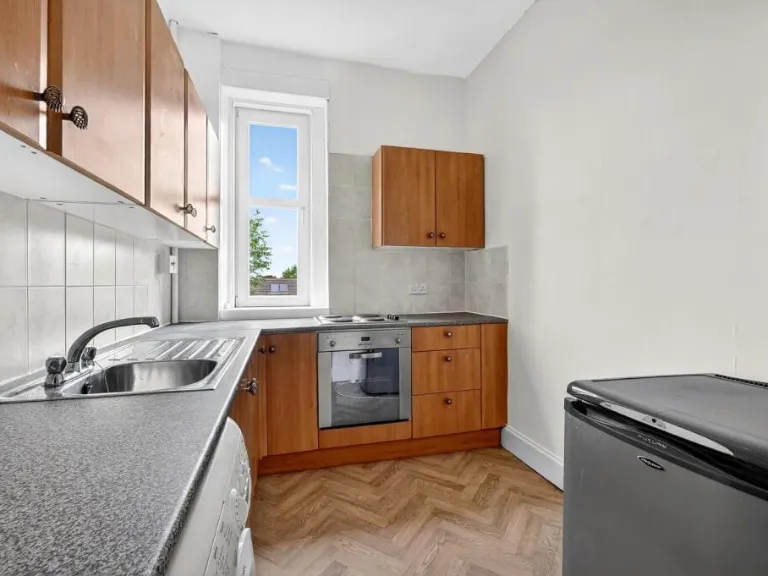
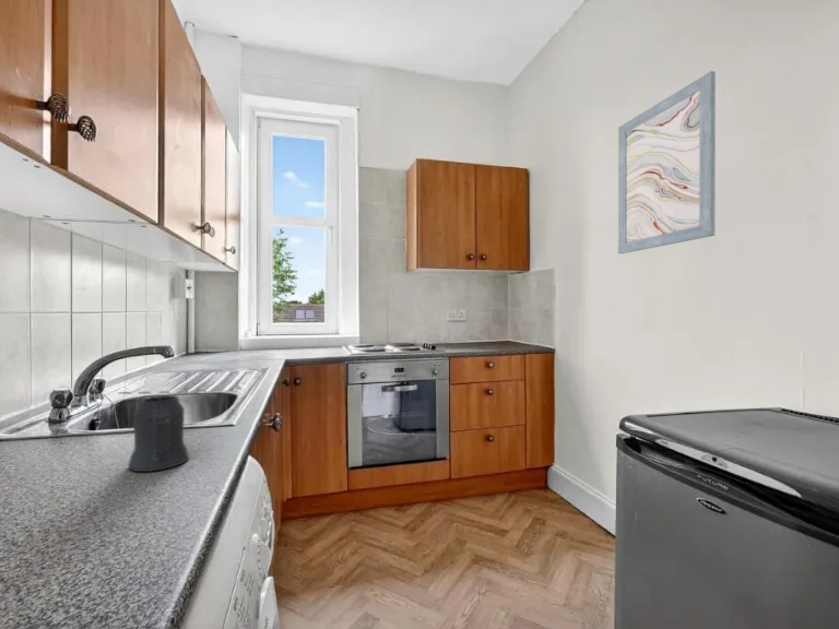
+ wall art (660, 174)
+ mug (159, 431)
